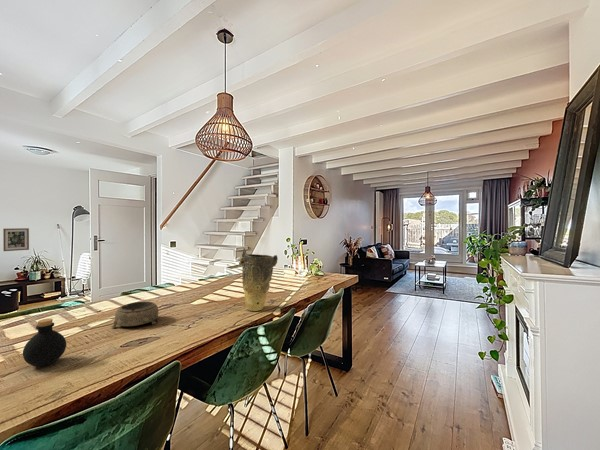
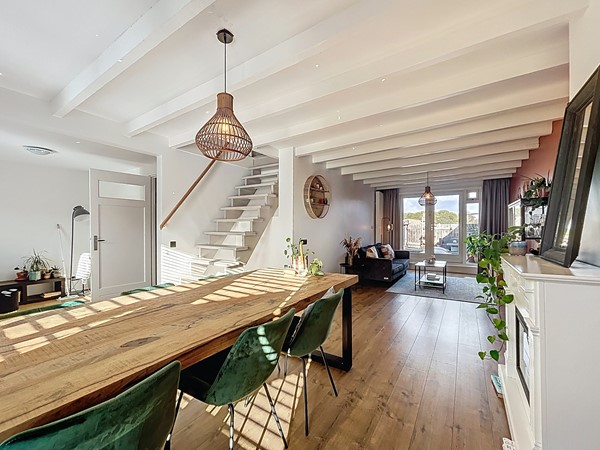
- decorative bowl (138, 314)
- vase (258, 278)
- bottle (45, 341)
- wall art (16, 239)
